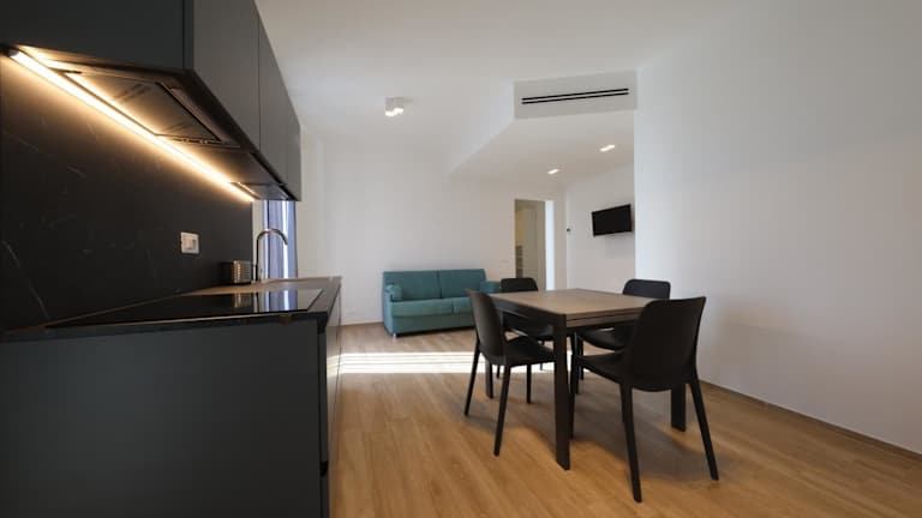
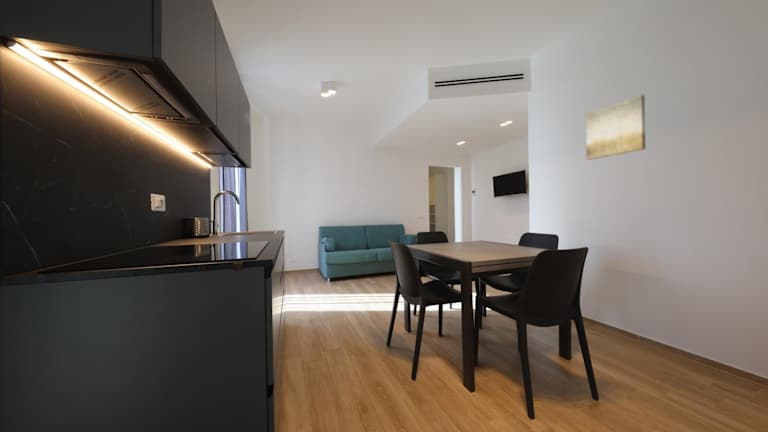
+ wall art (613, 130)
